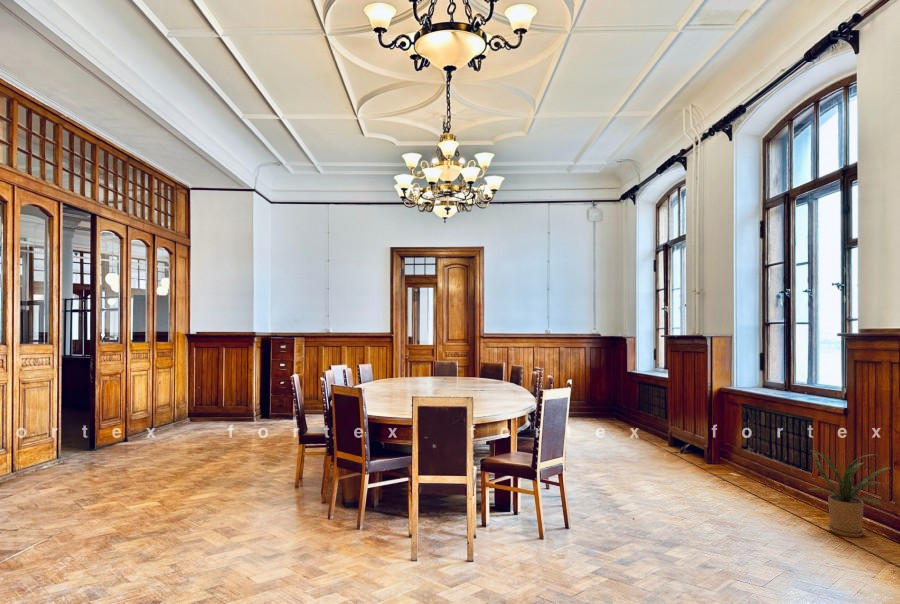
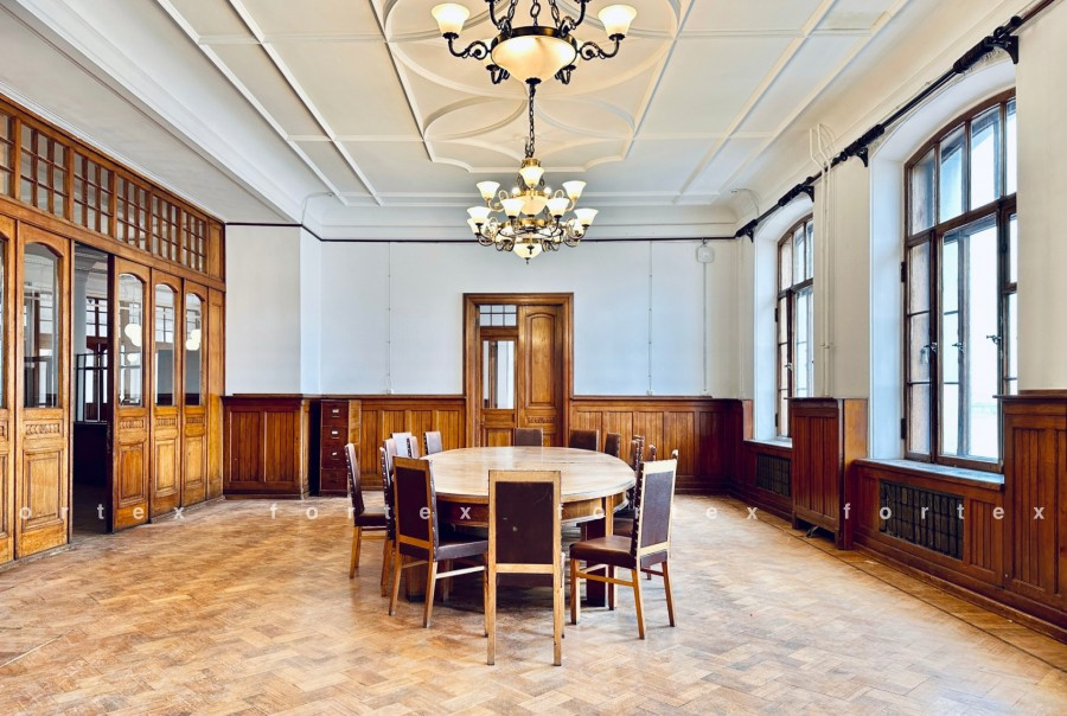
- house plant (849, 489)
